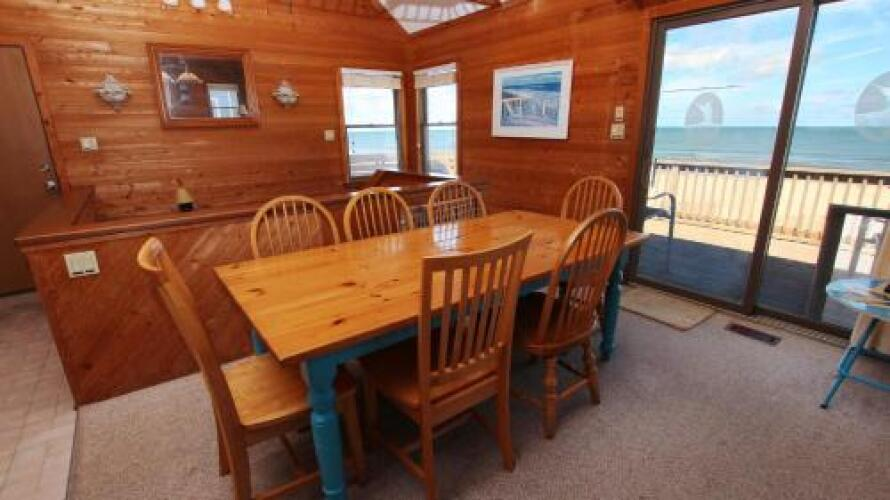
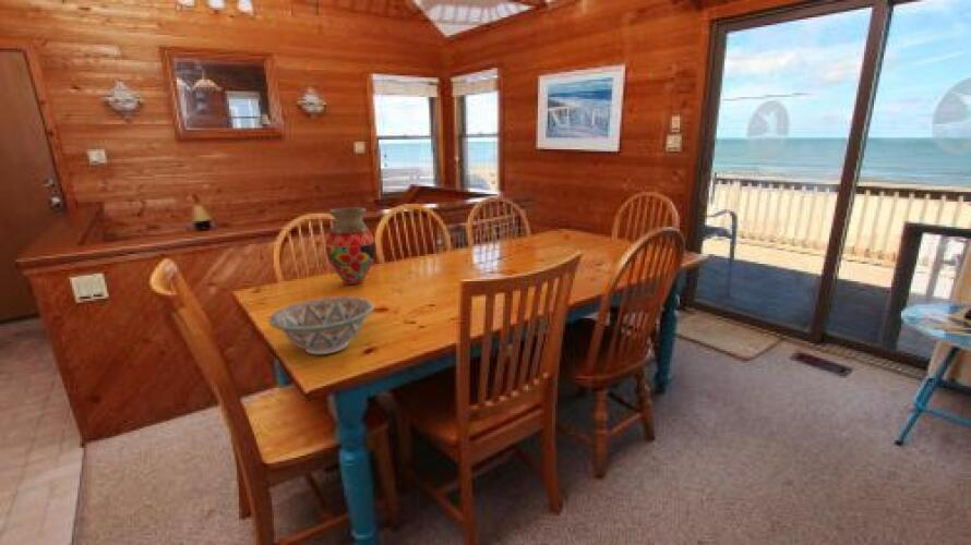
+ vase (350, 246)
+ decorative bowl (324, 328)
